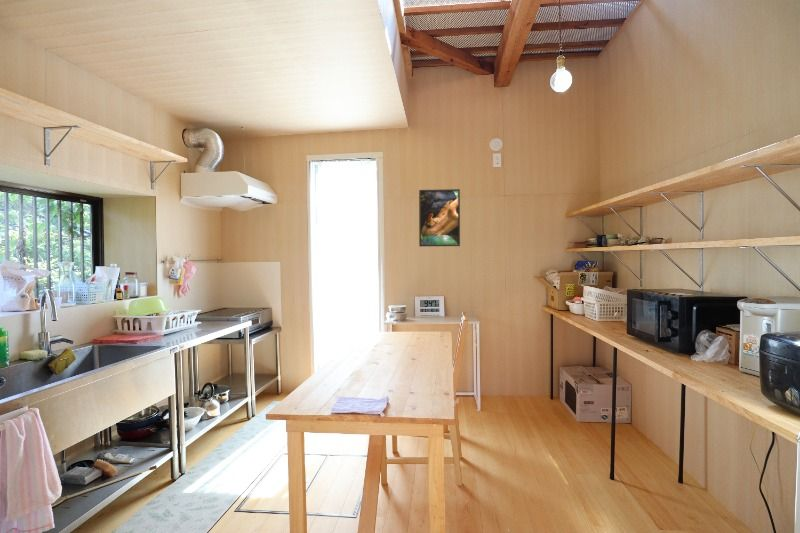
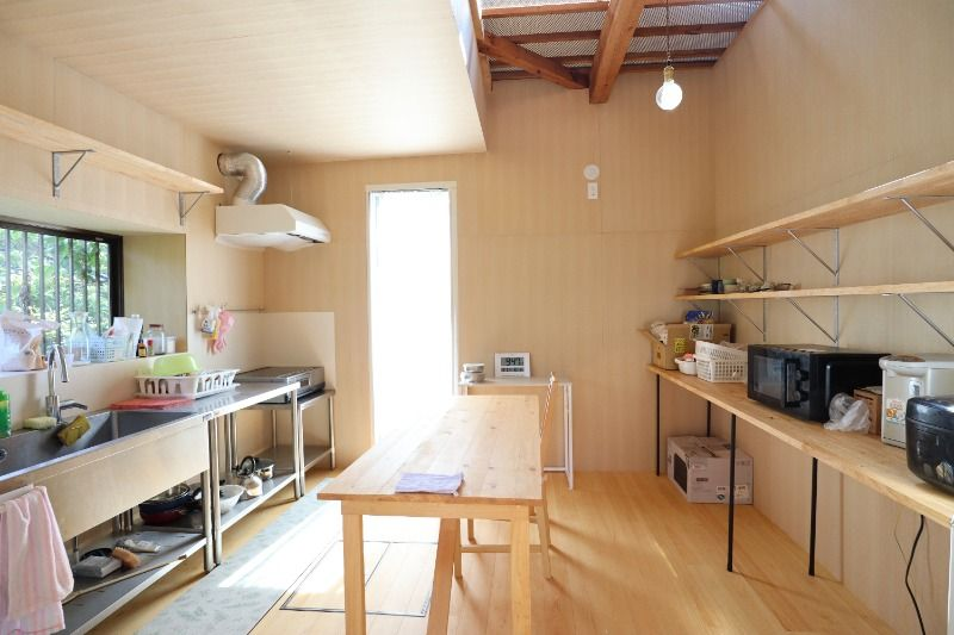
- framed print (439, 218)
